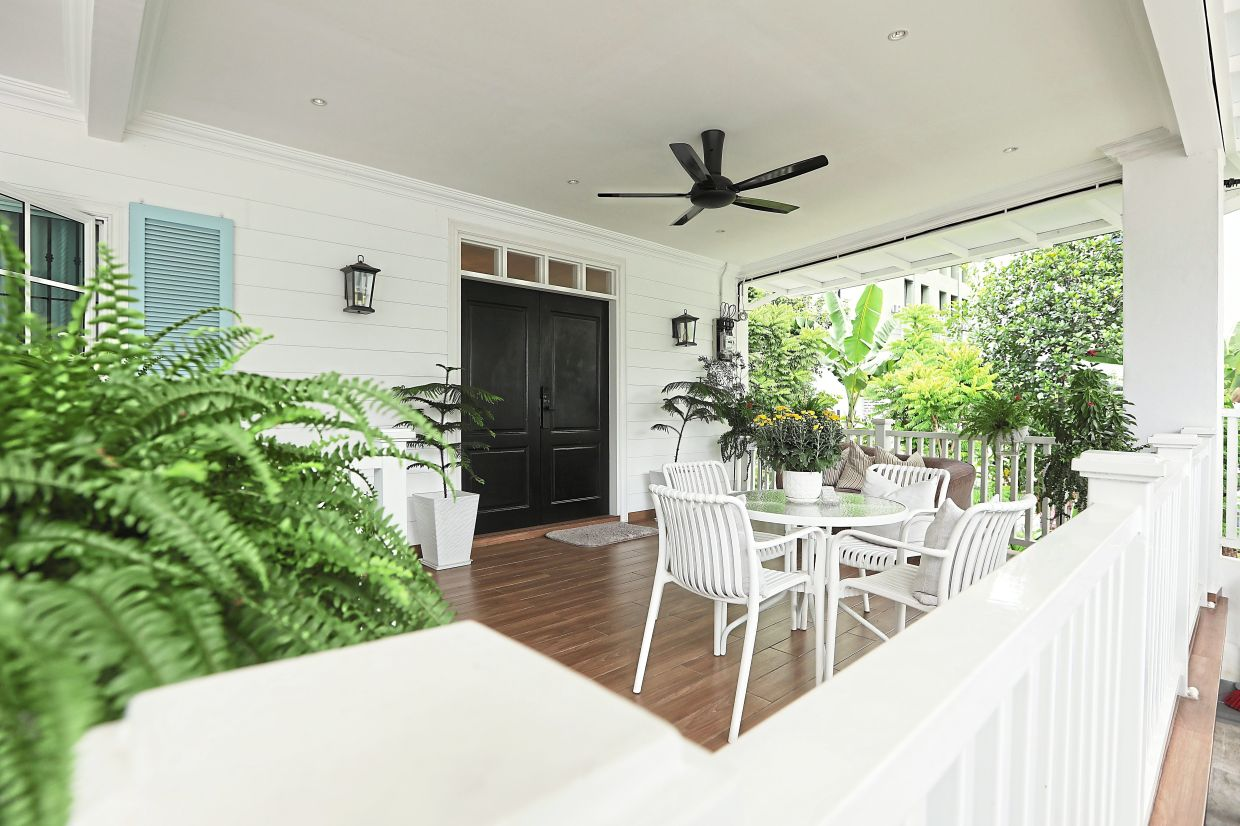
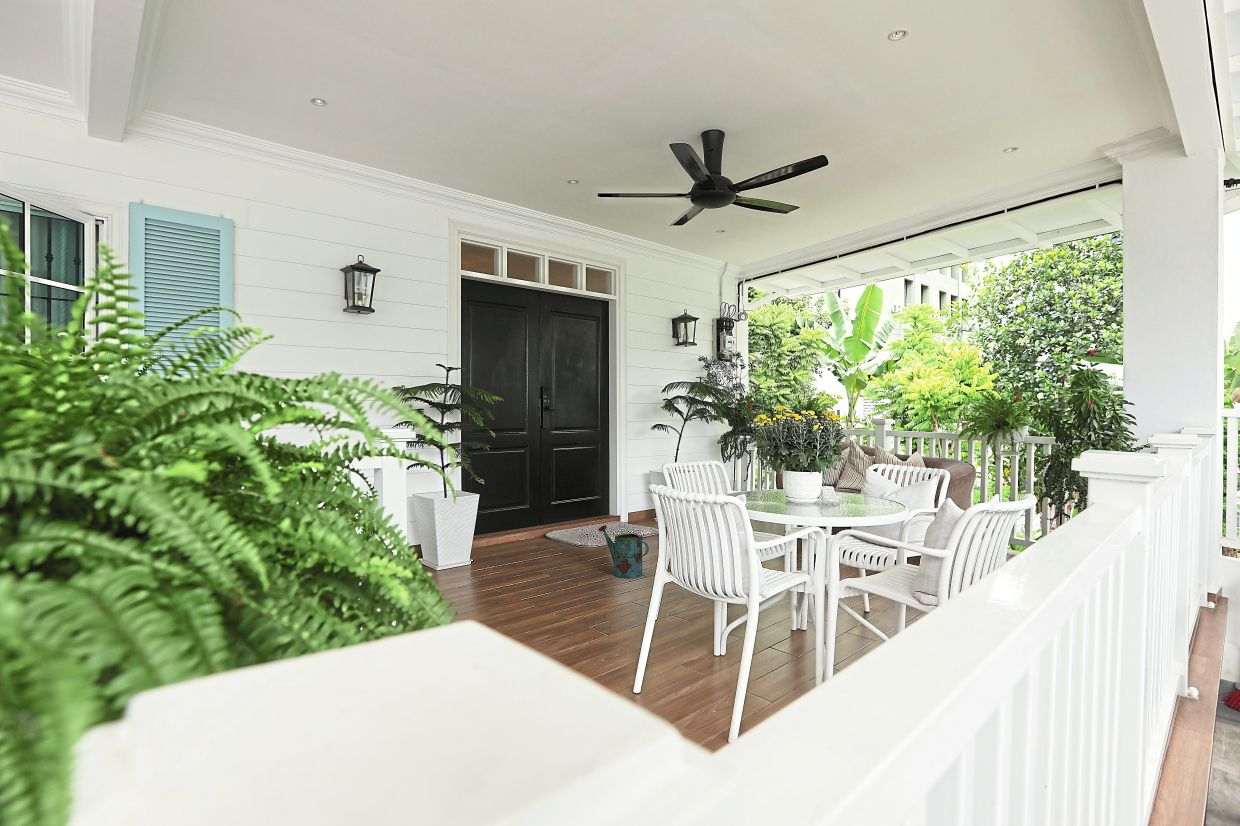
+ watering can (622, 550)
